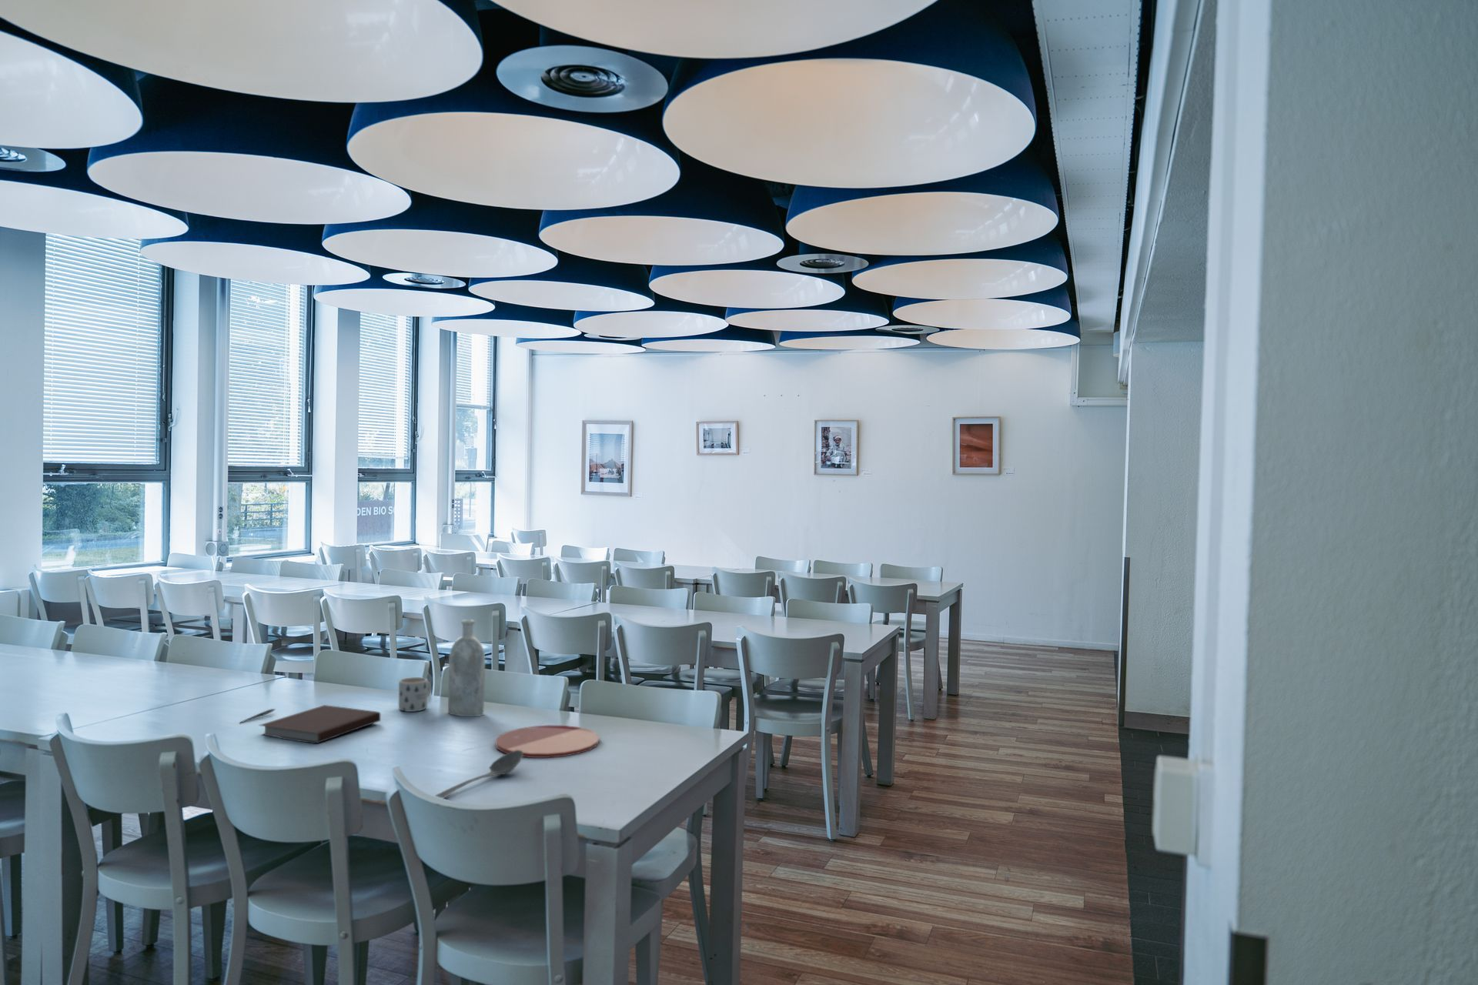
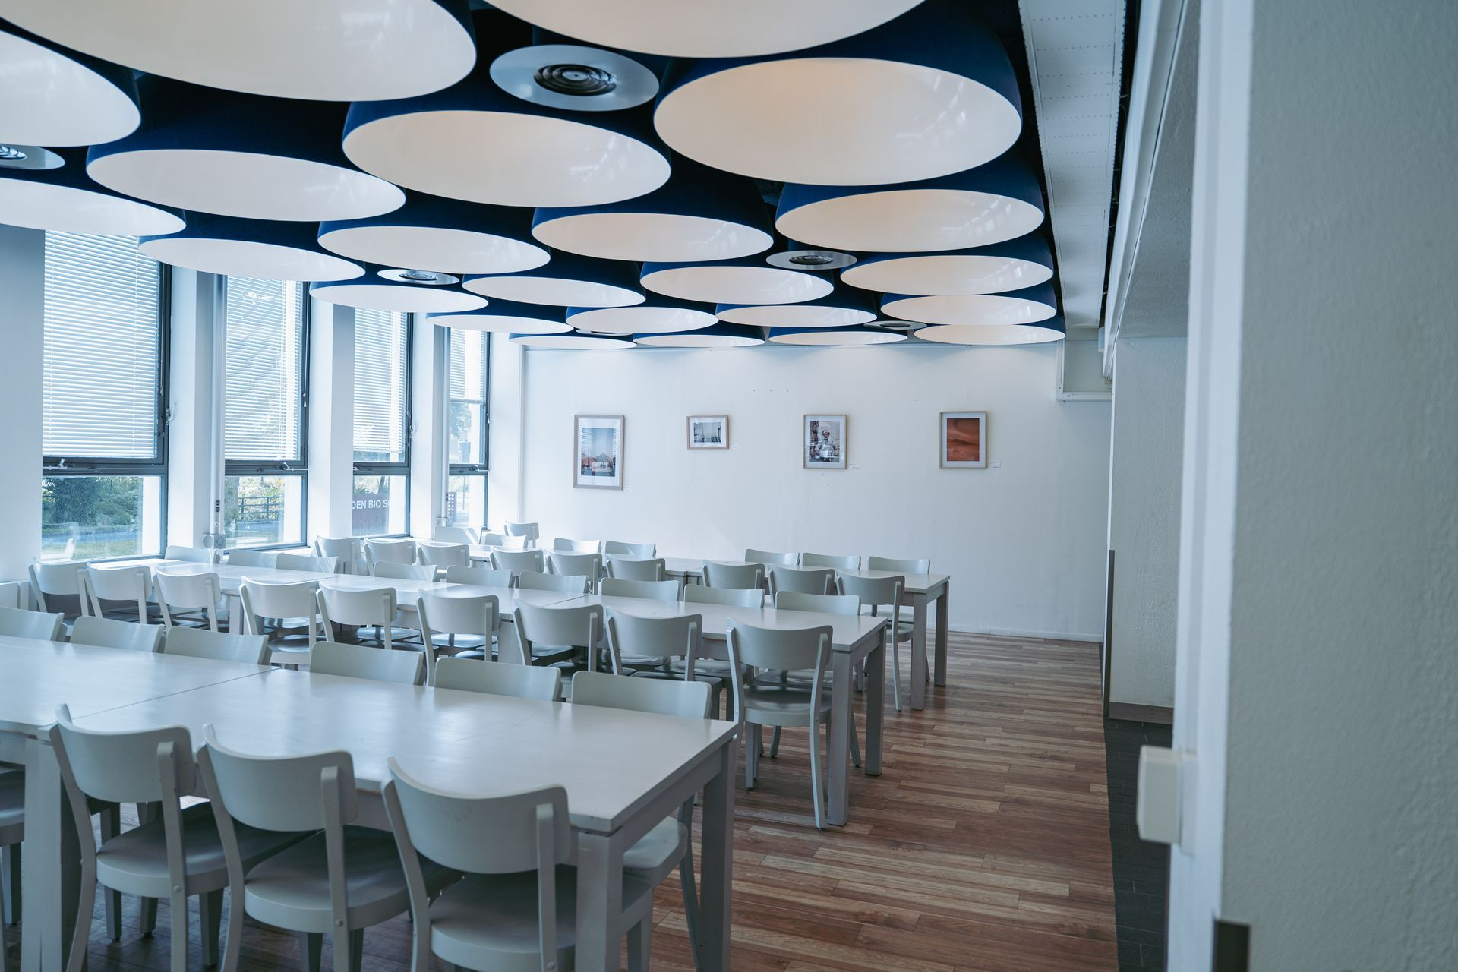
- pen (257, 715)
- mug (417, 693)
- stirrer (479, 776)
- plate (548, 740)
- notebook (321, 723)
- bottle (466, 667)
